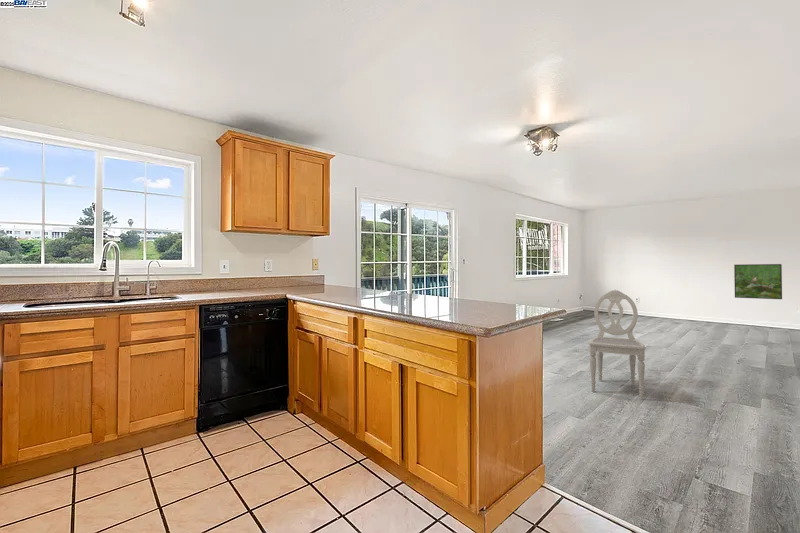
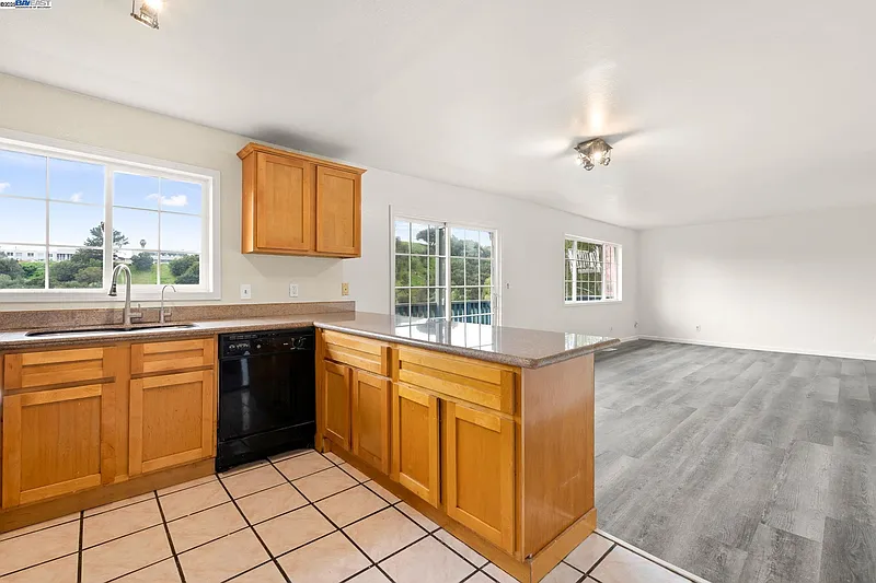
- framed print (757, 281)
- dining chair (615, 339)
